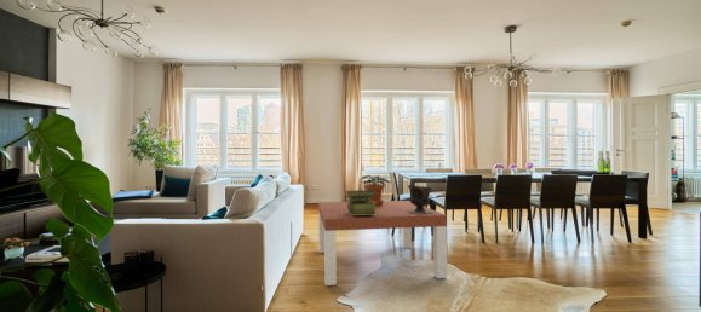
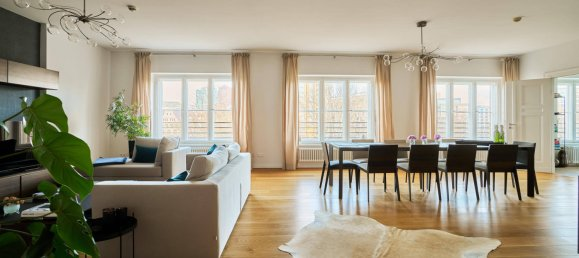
- stack of books (360, 201)
- coffee table (374, 227)
- decorative urn (419, 198)
- potted plant (377, 190)
